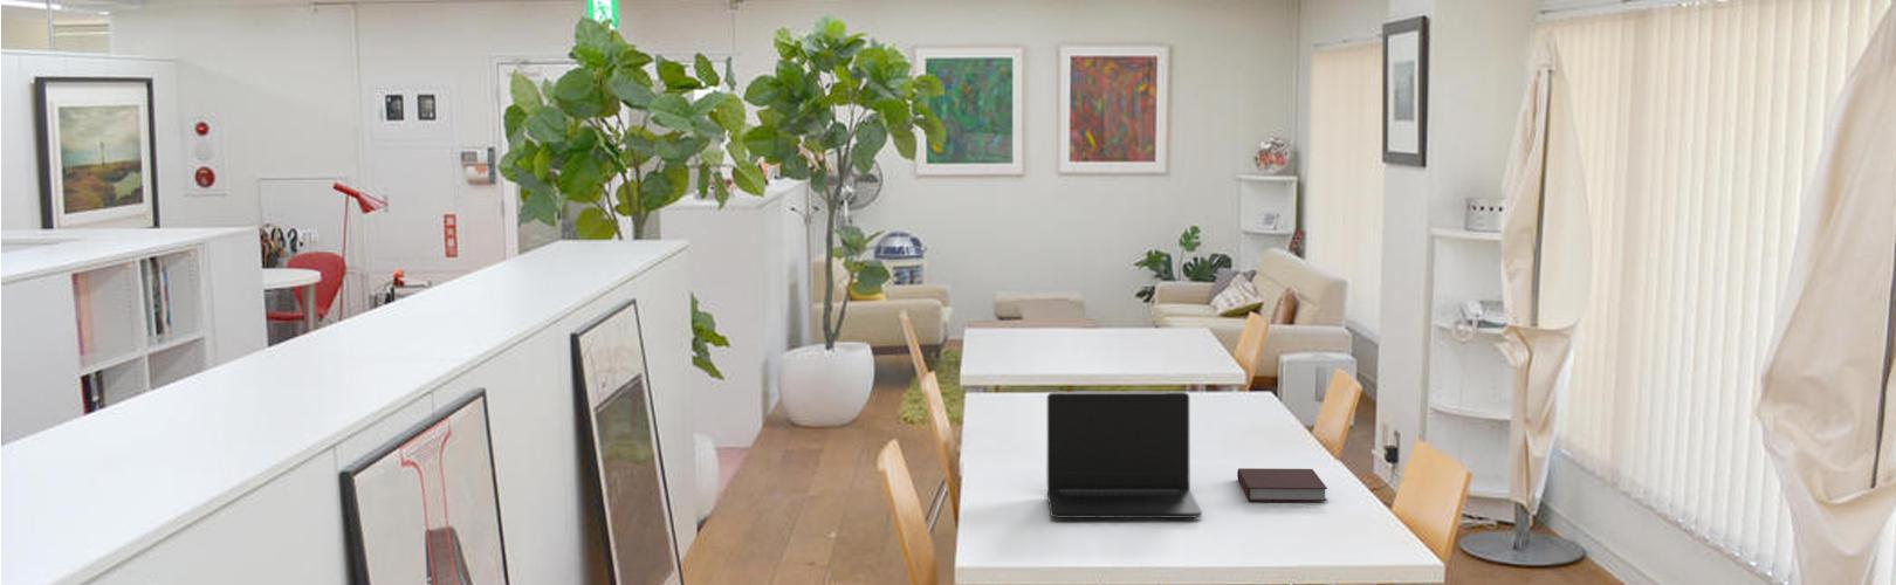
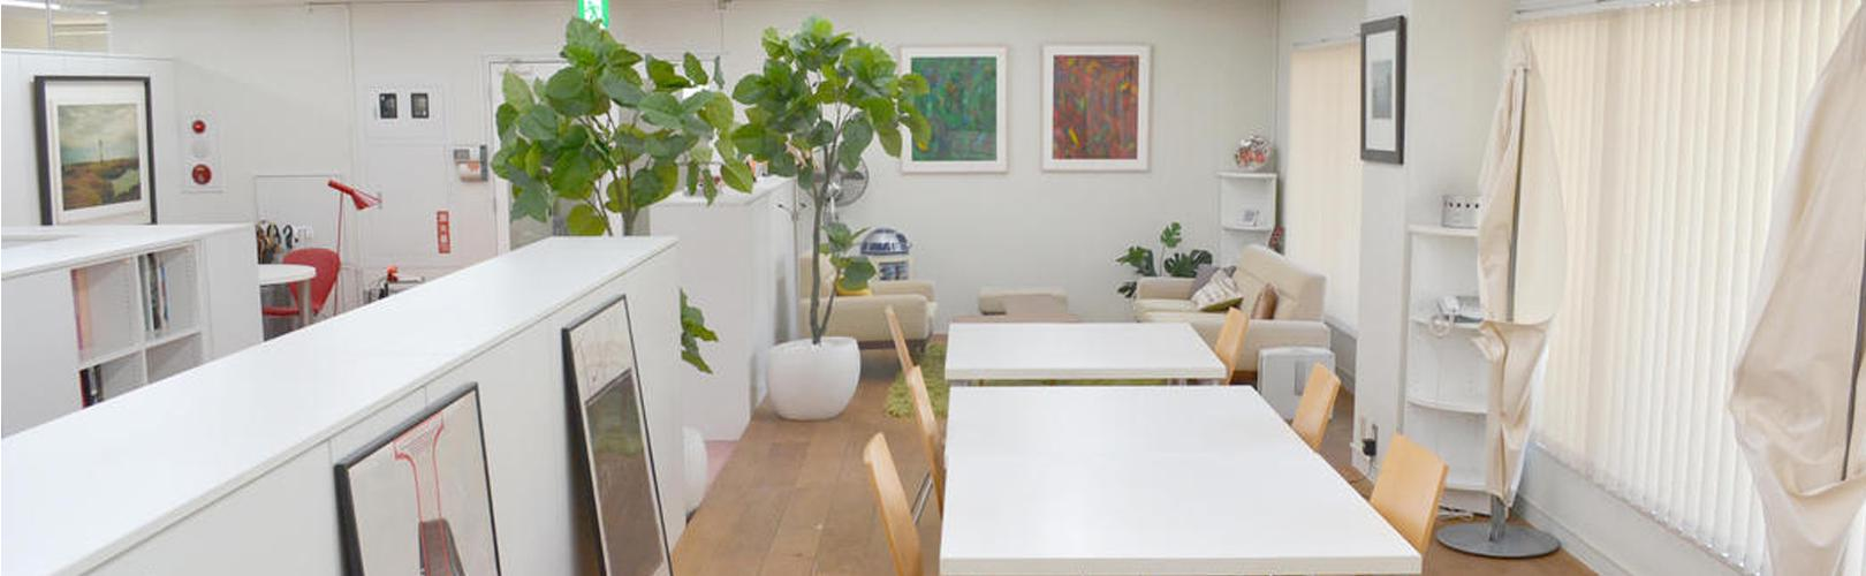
- notebook (1281, 483)
- laptop (1121, 454)
